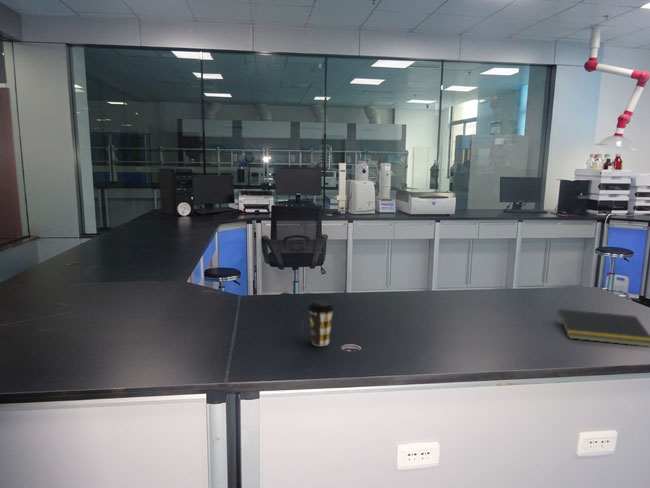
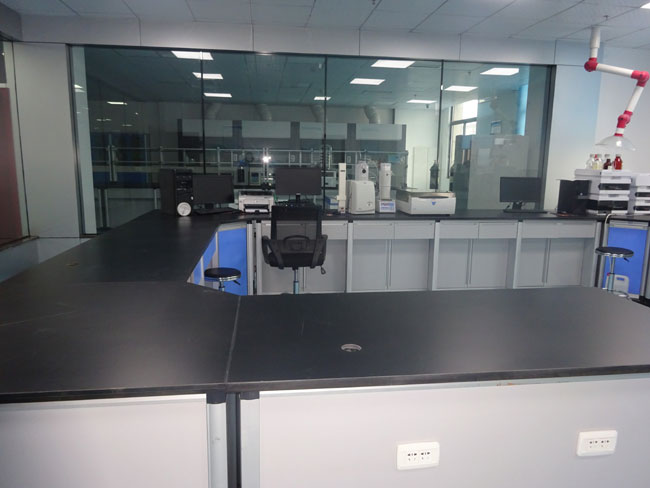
- coffee cup (320, 322)
- notepad (603, 326)
